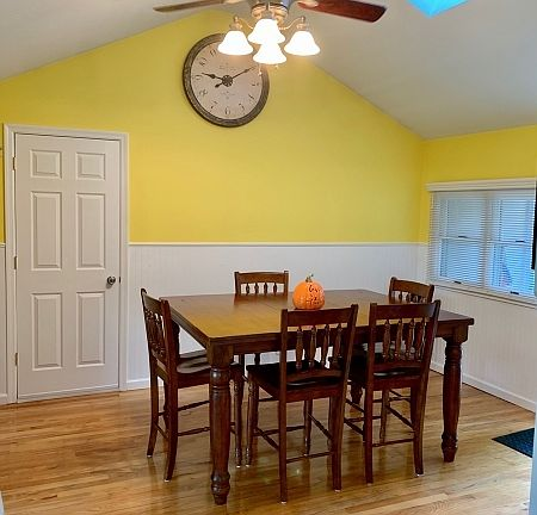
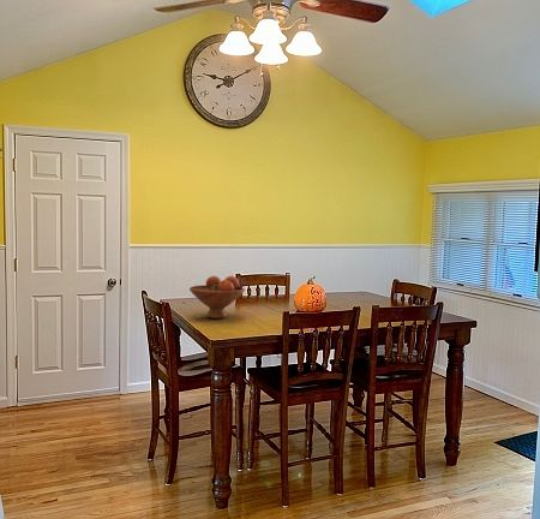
+ fruit bowl (216, 297)
